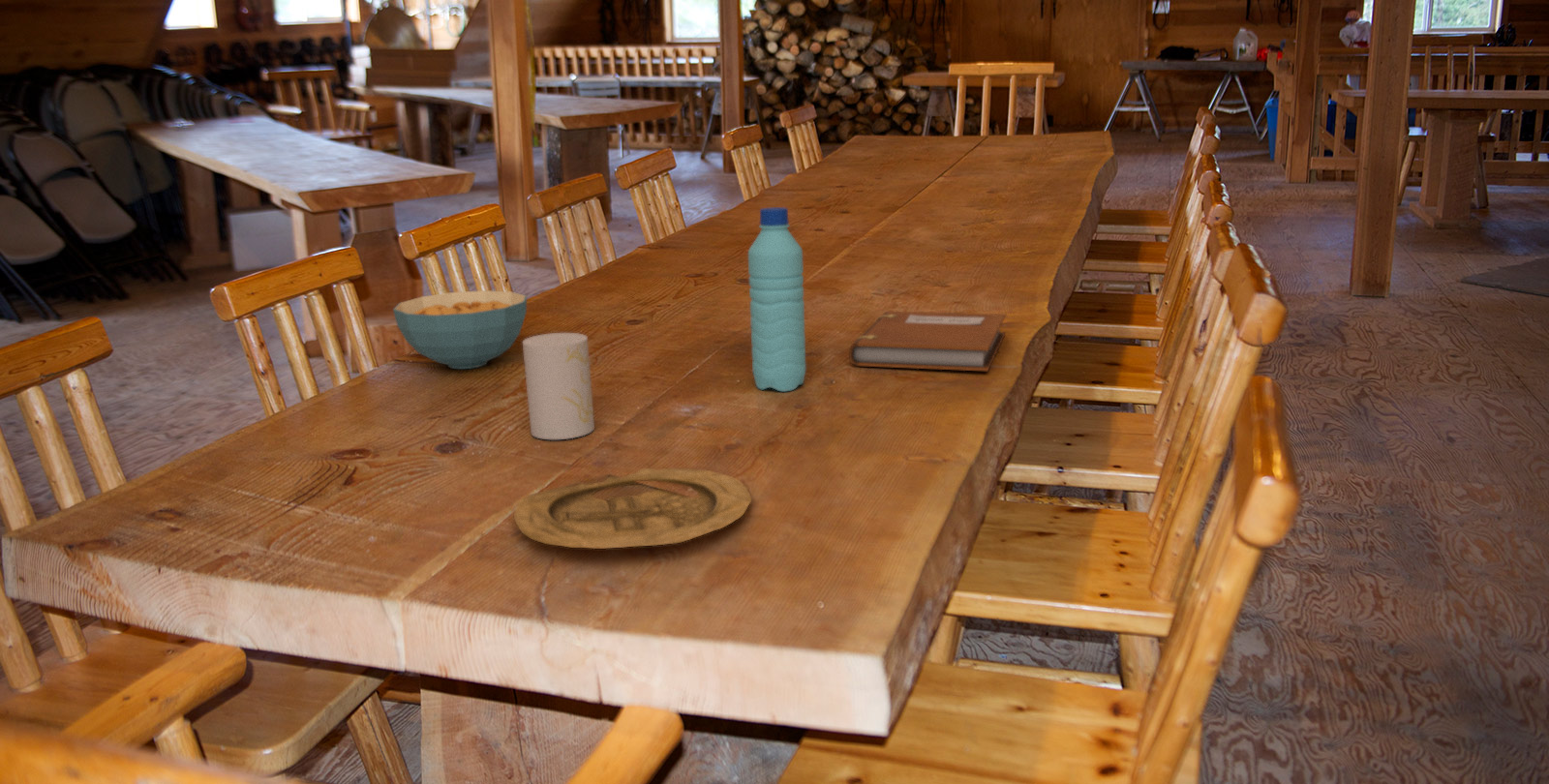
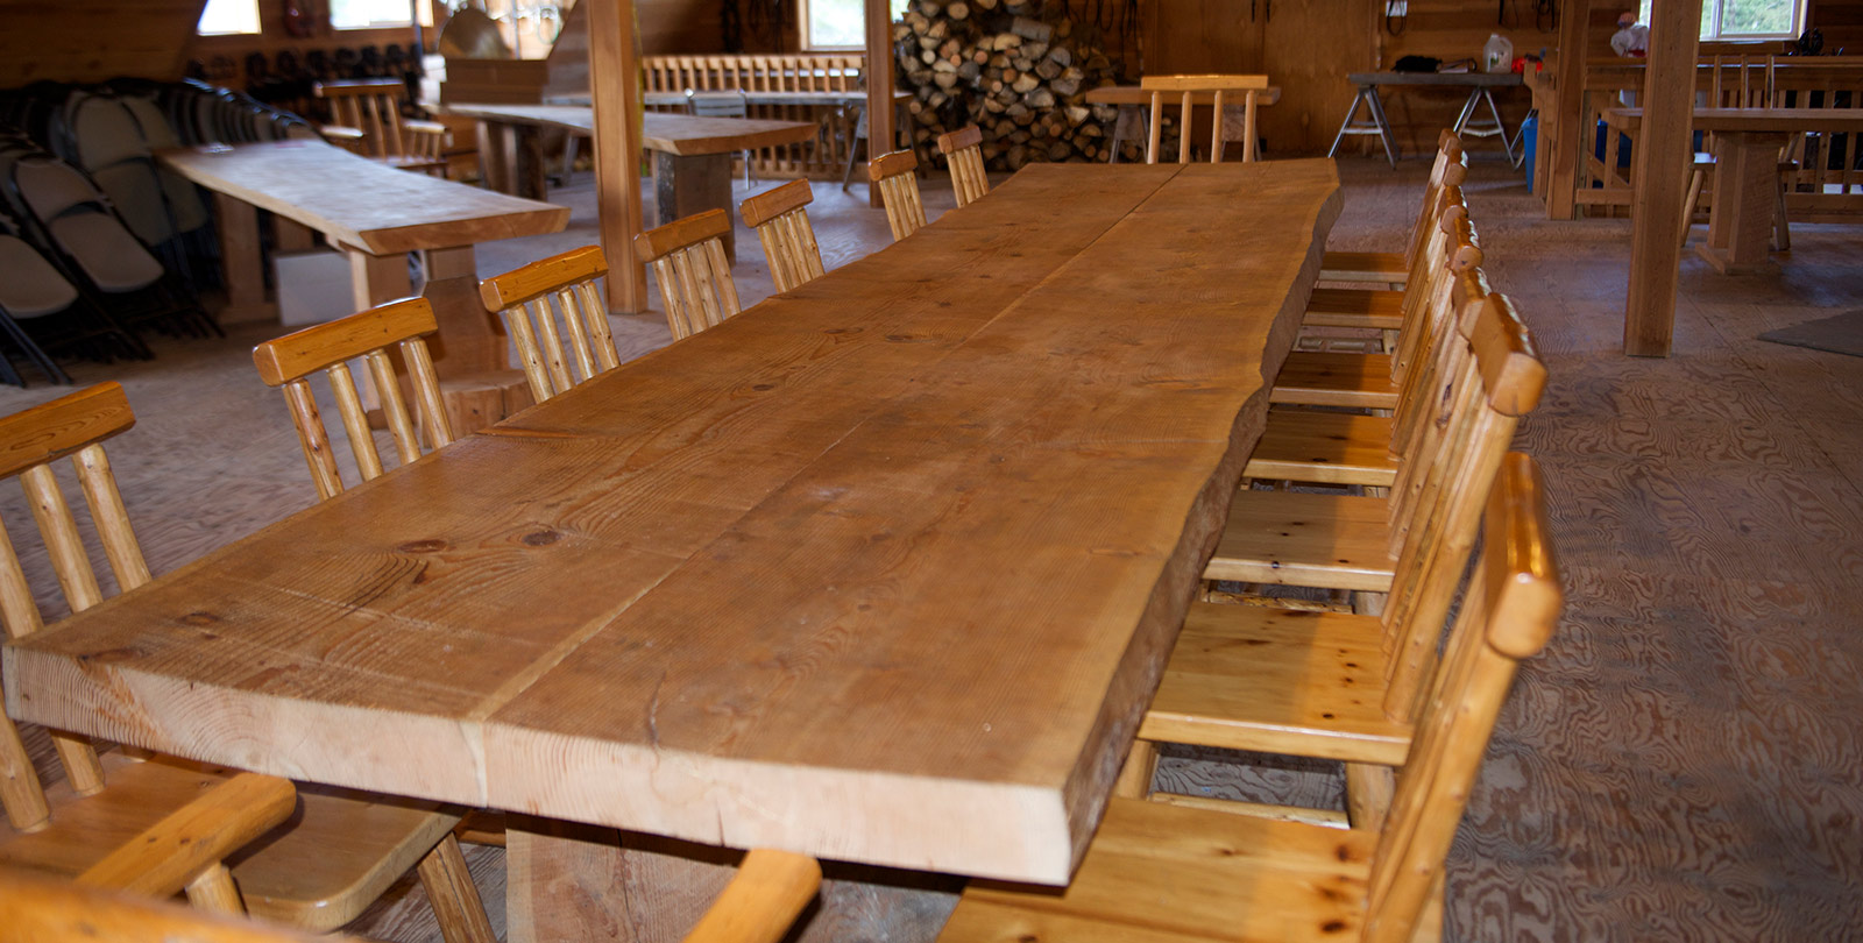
- plate (633, 507)
- cereal bowl (465, 333)
- notebook (930, 338)
- cup (559, 385)
- water bottle (776, 299)
